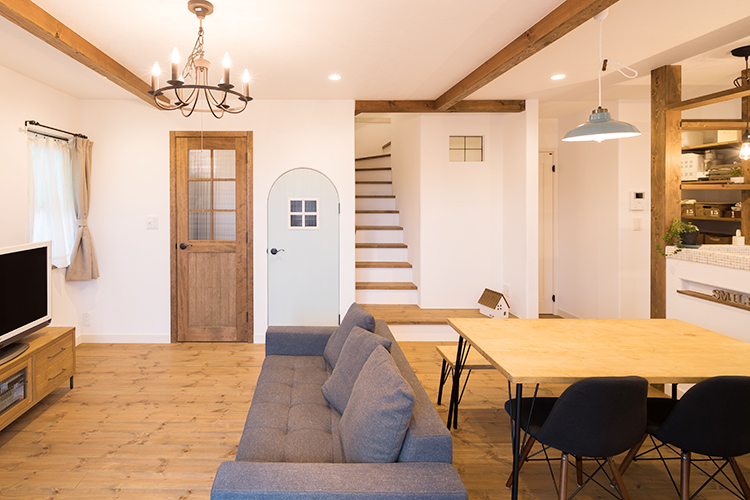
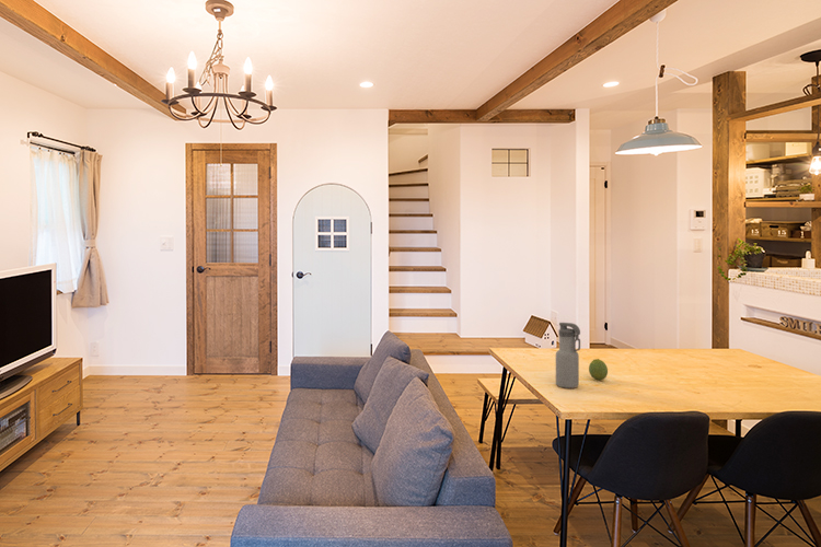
+ water bottle (567, 354)
+ fruit (598, 369)
